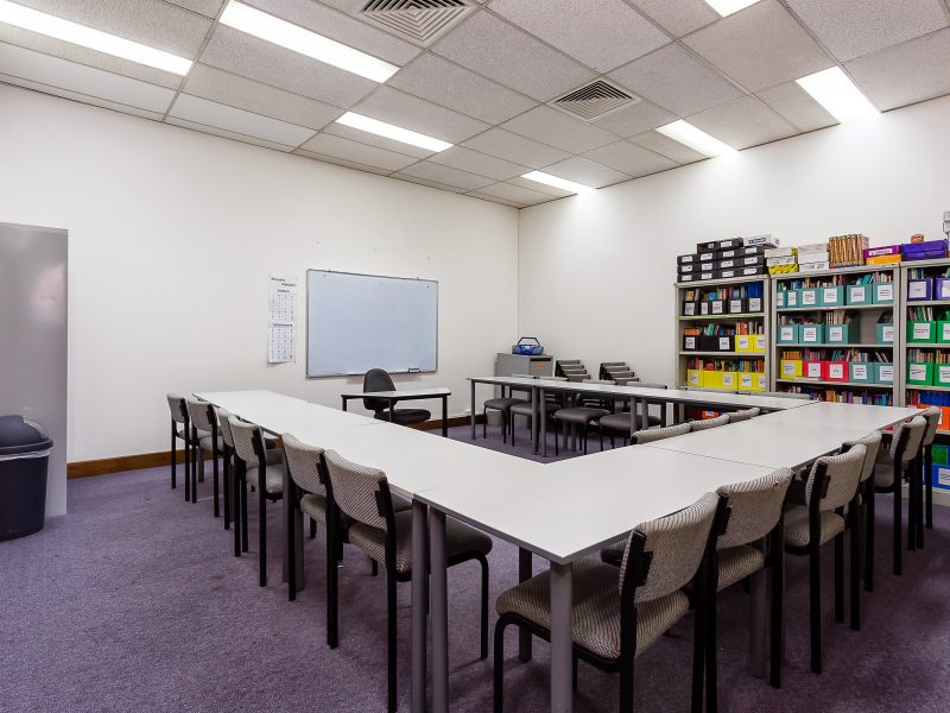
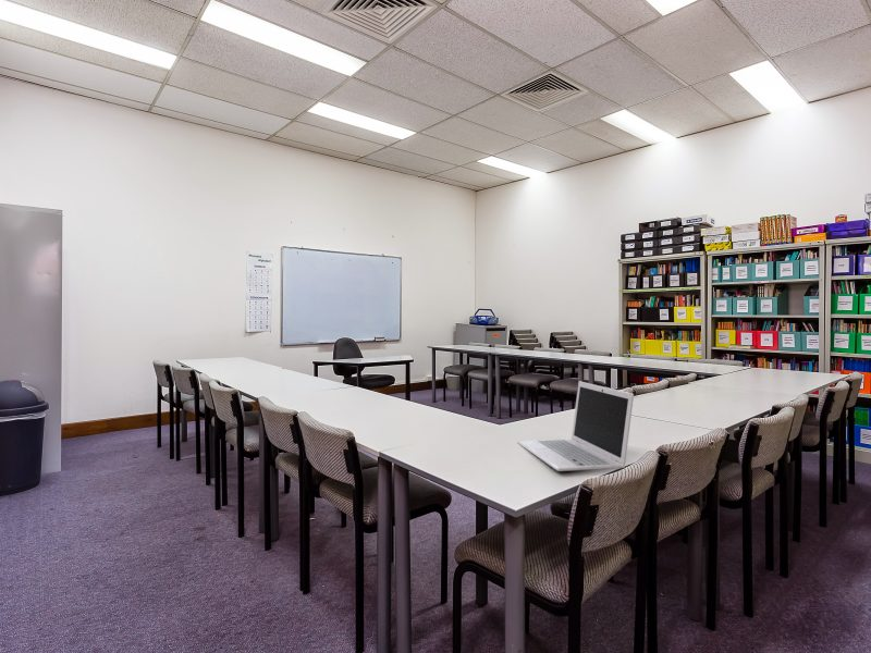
+ laptop (574, 420)
